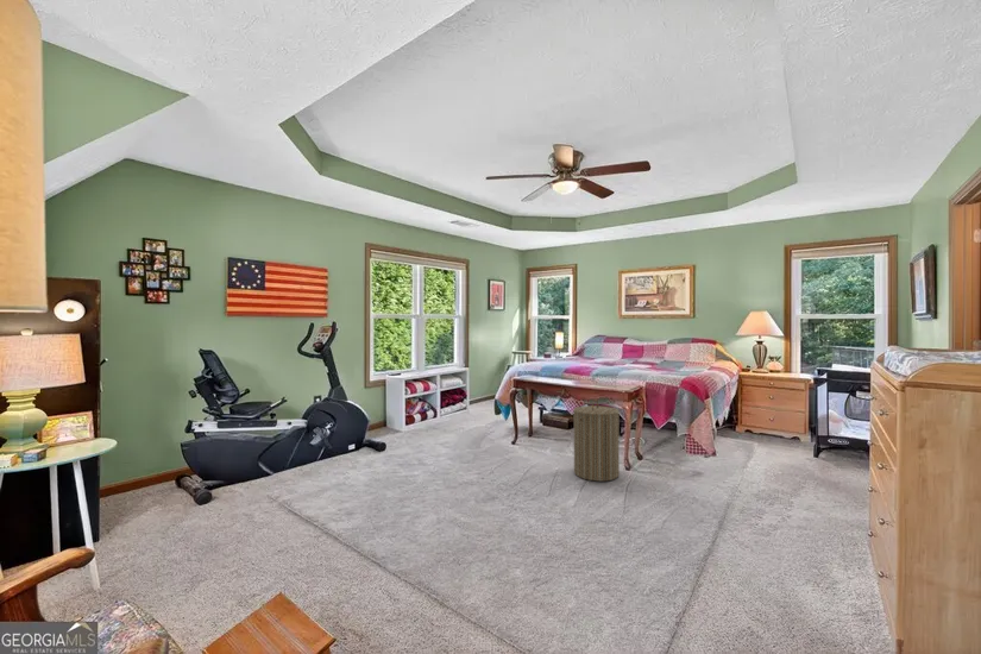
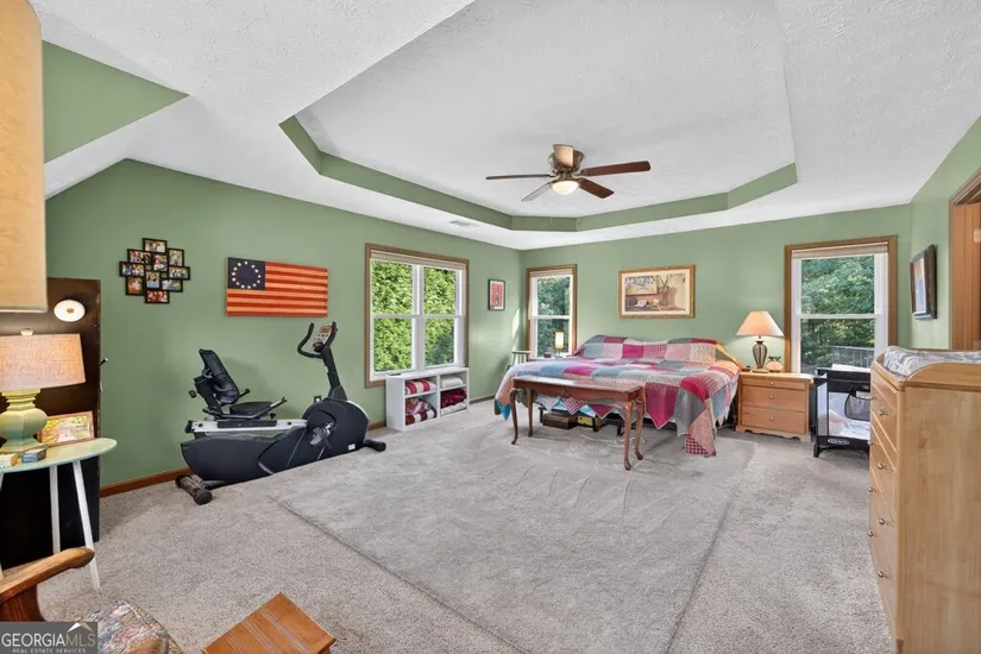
- laundry hamper (596, 436)
